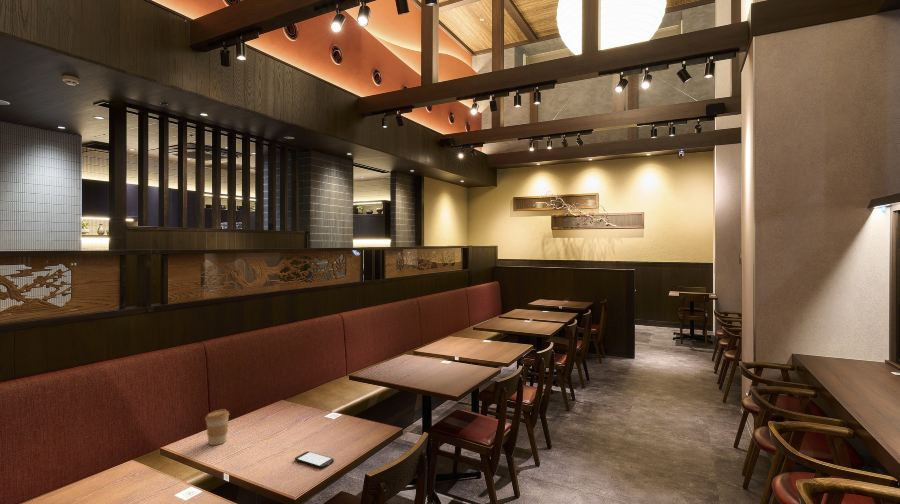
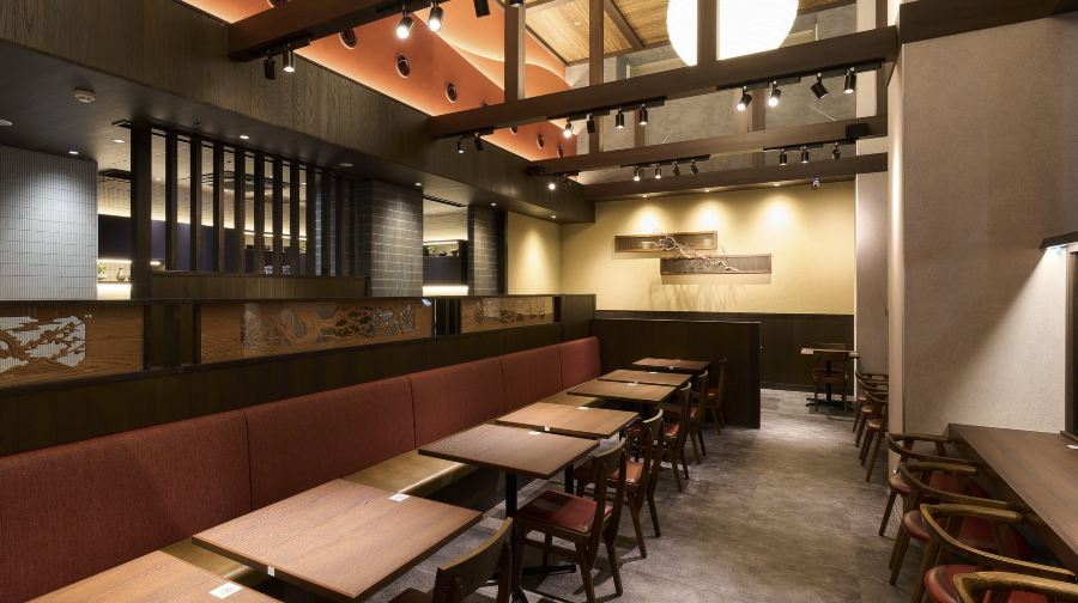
- smartphone (314, 459)
- coffee cup (217, 426)
